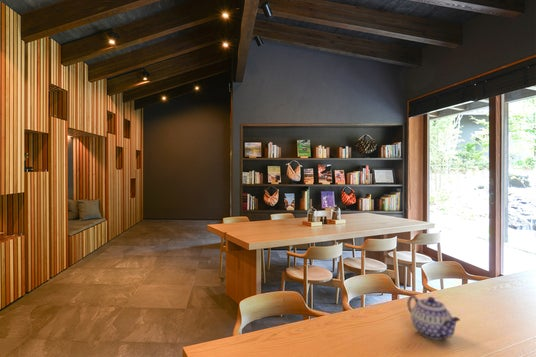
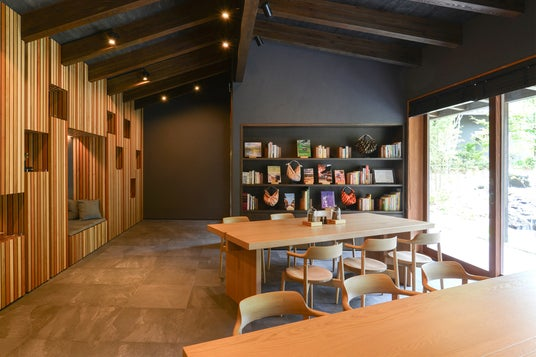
- teapot (431, 315)
